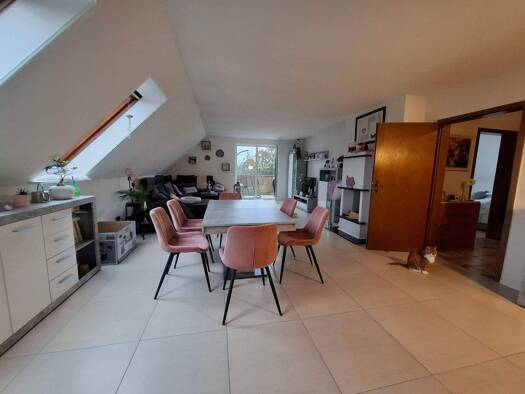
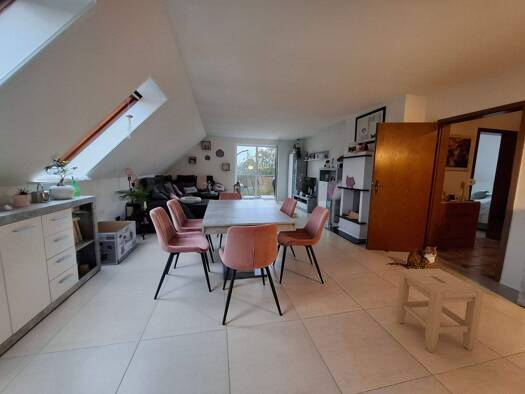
+ stool (434, 307)
